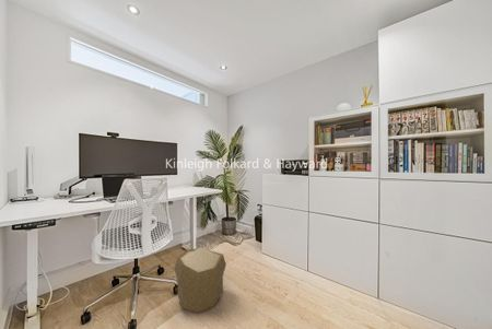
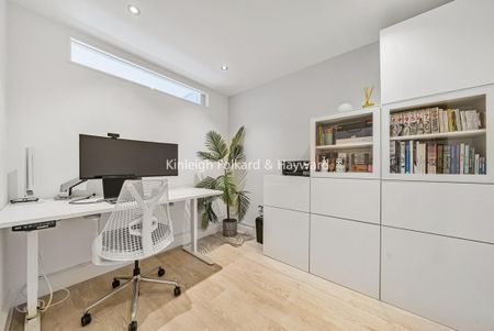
- pouf (200, 272)
